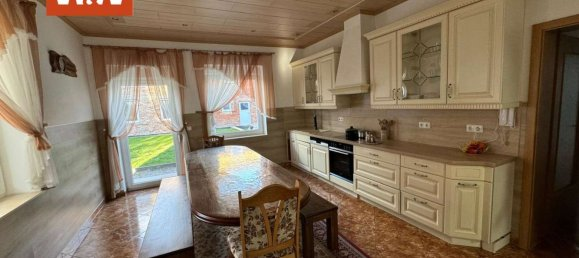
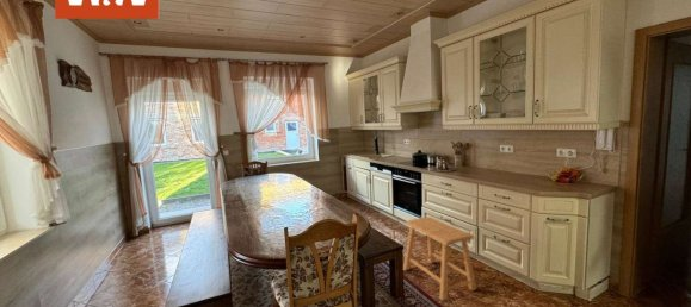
+ stool (437, 255)
